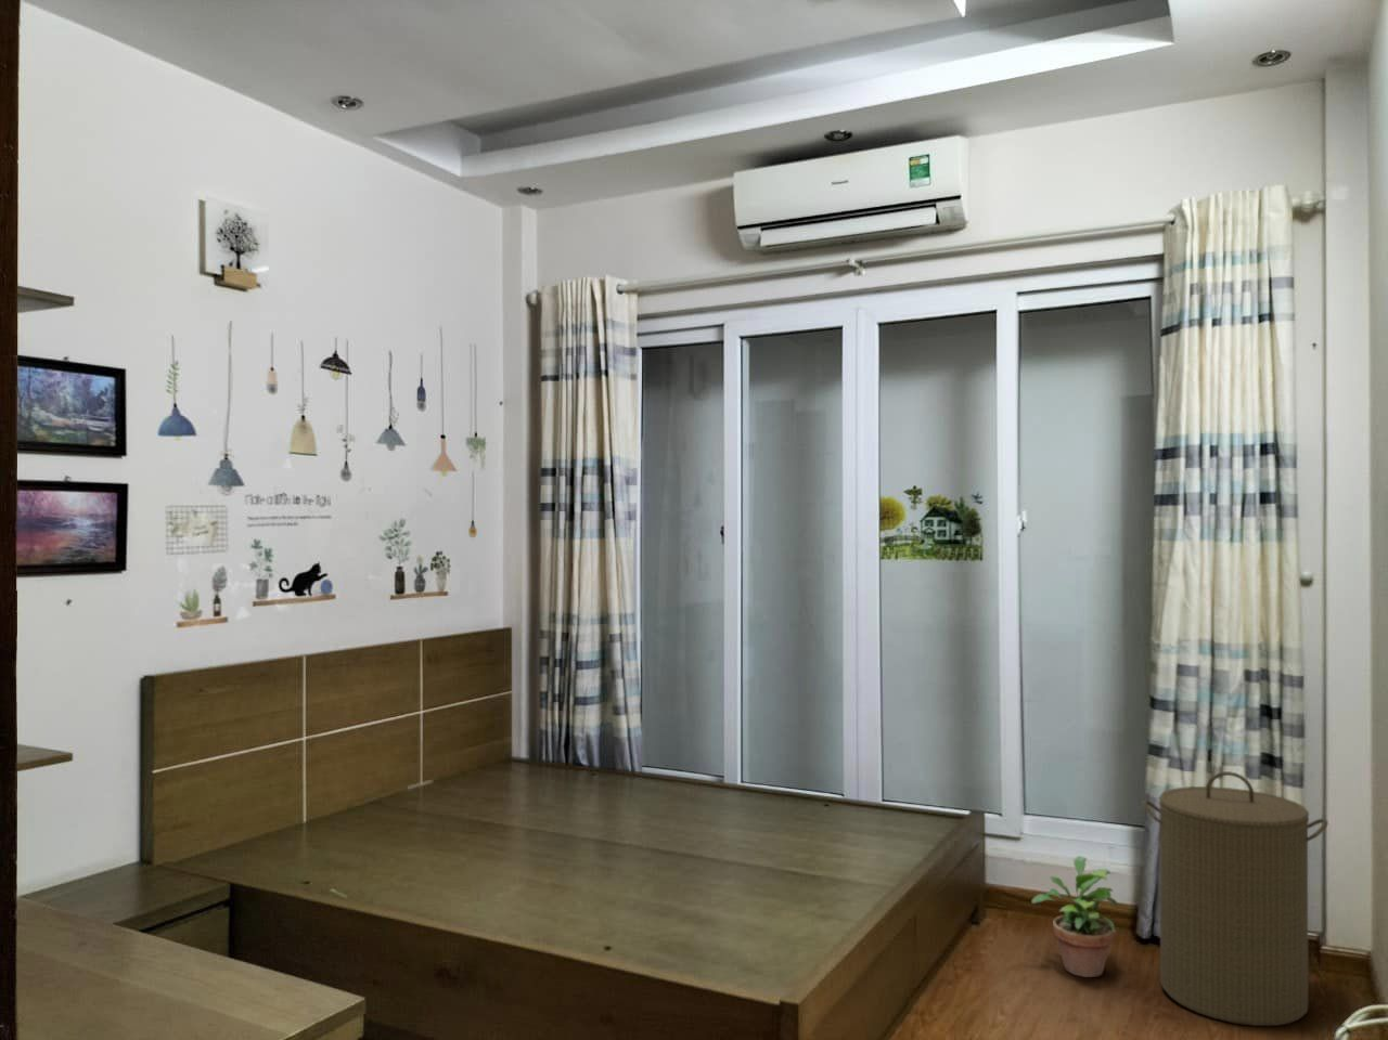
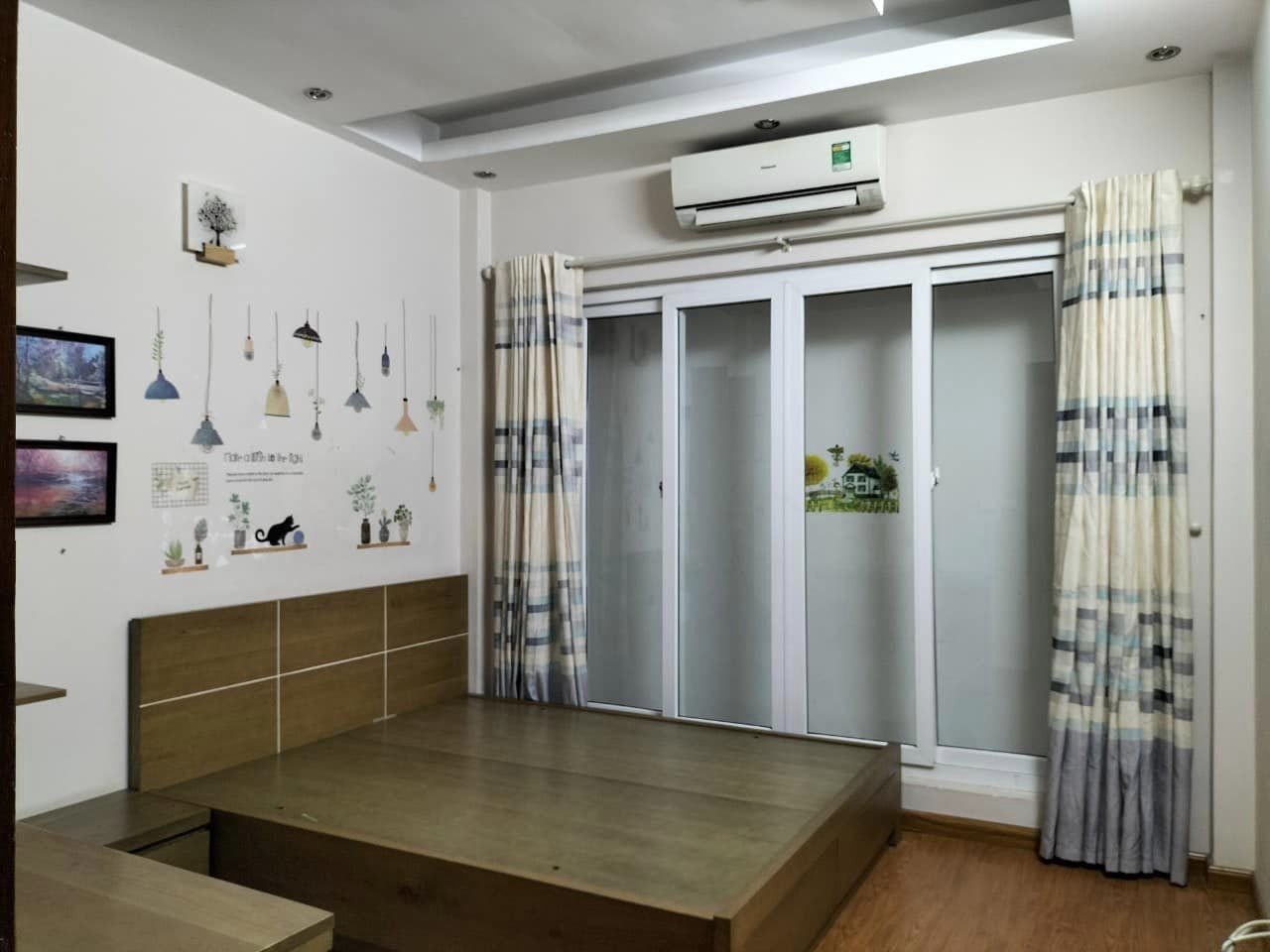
- laundry hamper (1232, 883)
- potted plant (1075, 913)
